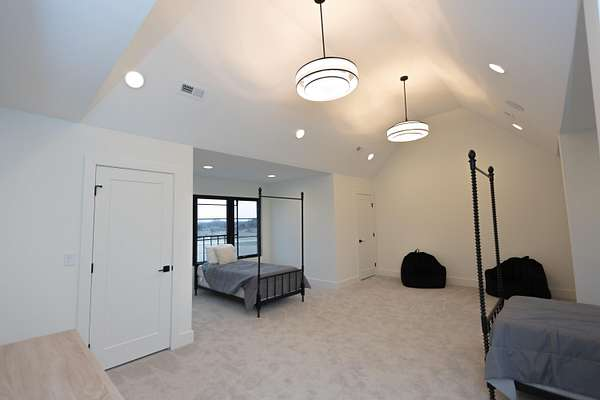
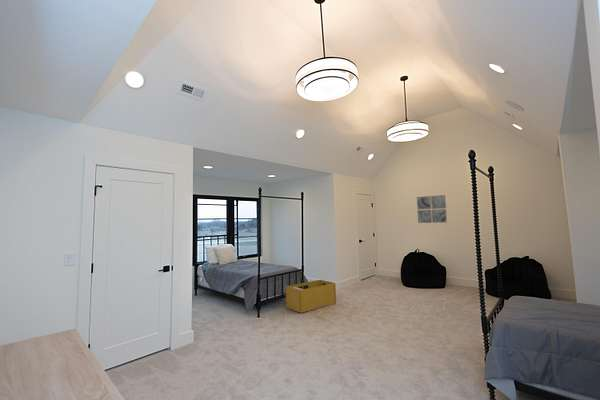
+ storage bin (311, 294)
+ wall art (430, 208)
